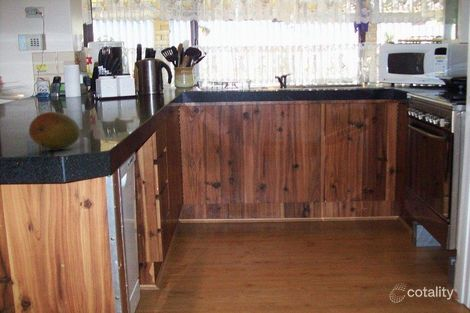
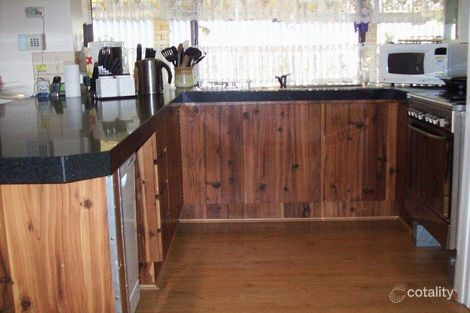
- fruit (55, 130)
